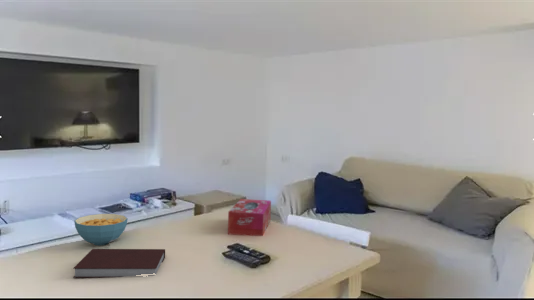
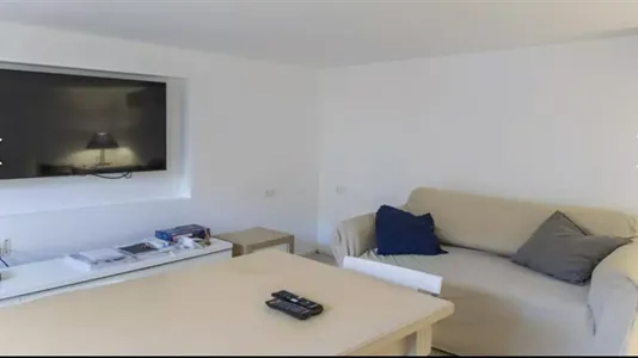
- cereal bowl (101, 231)
- notebook (122, 262)
- tissue box (250, 216)
